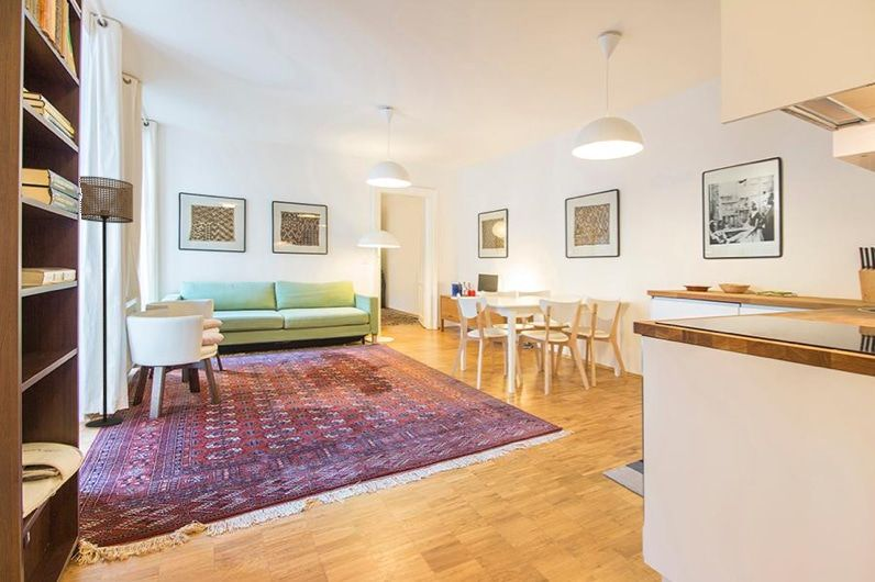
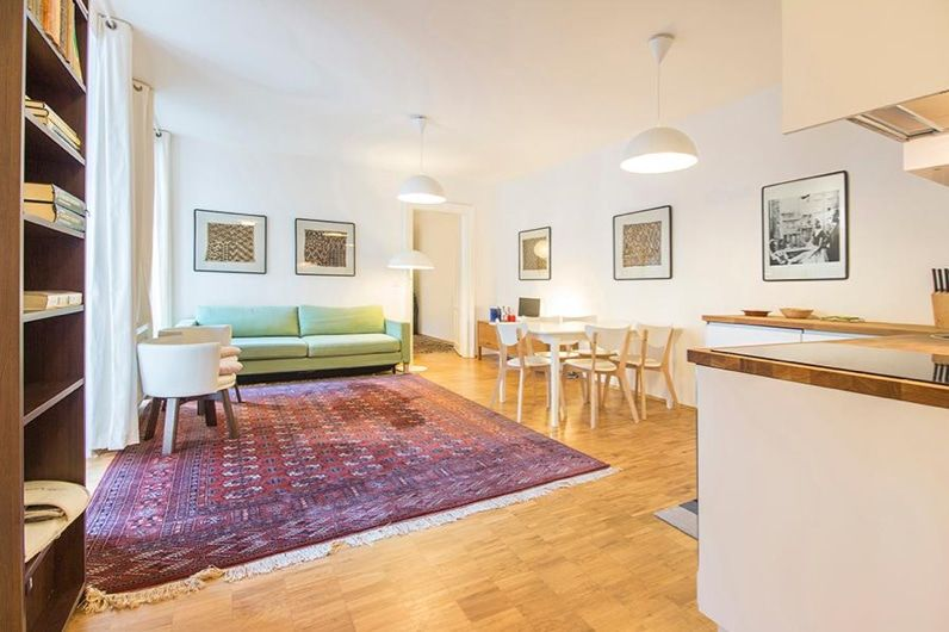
- floor lamp (104, 302)
